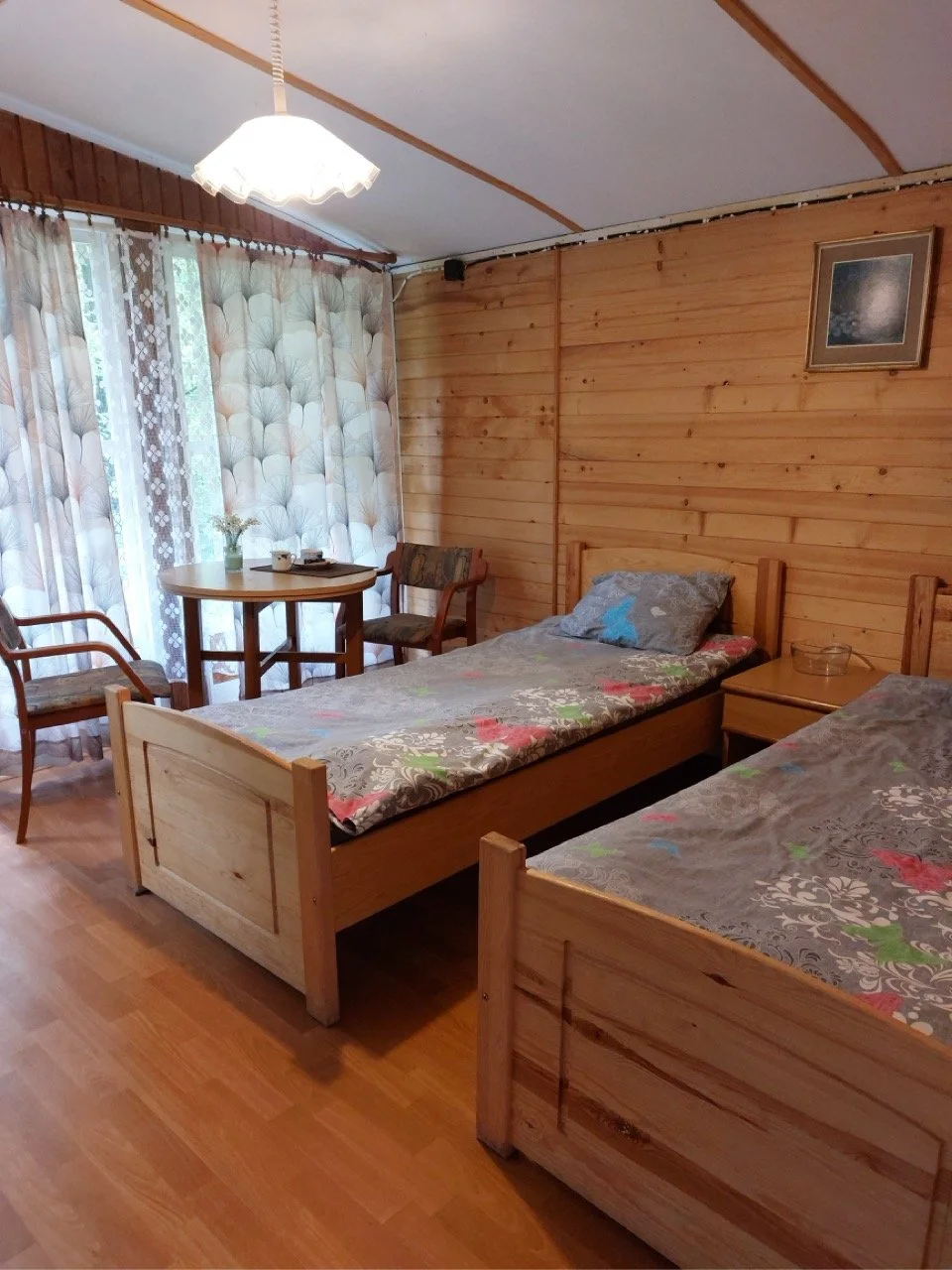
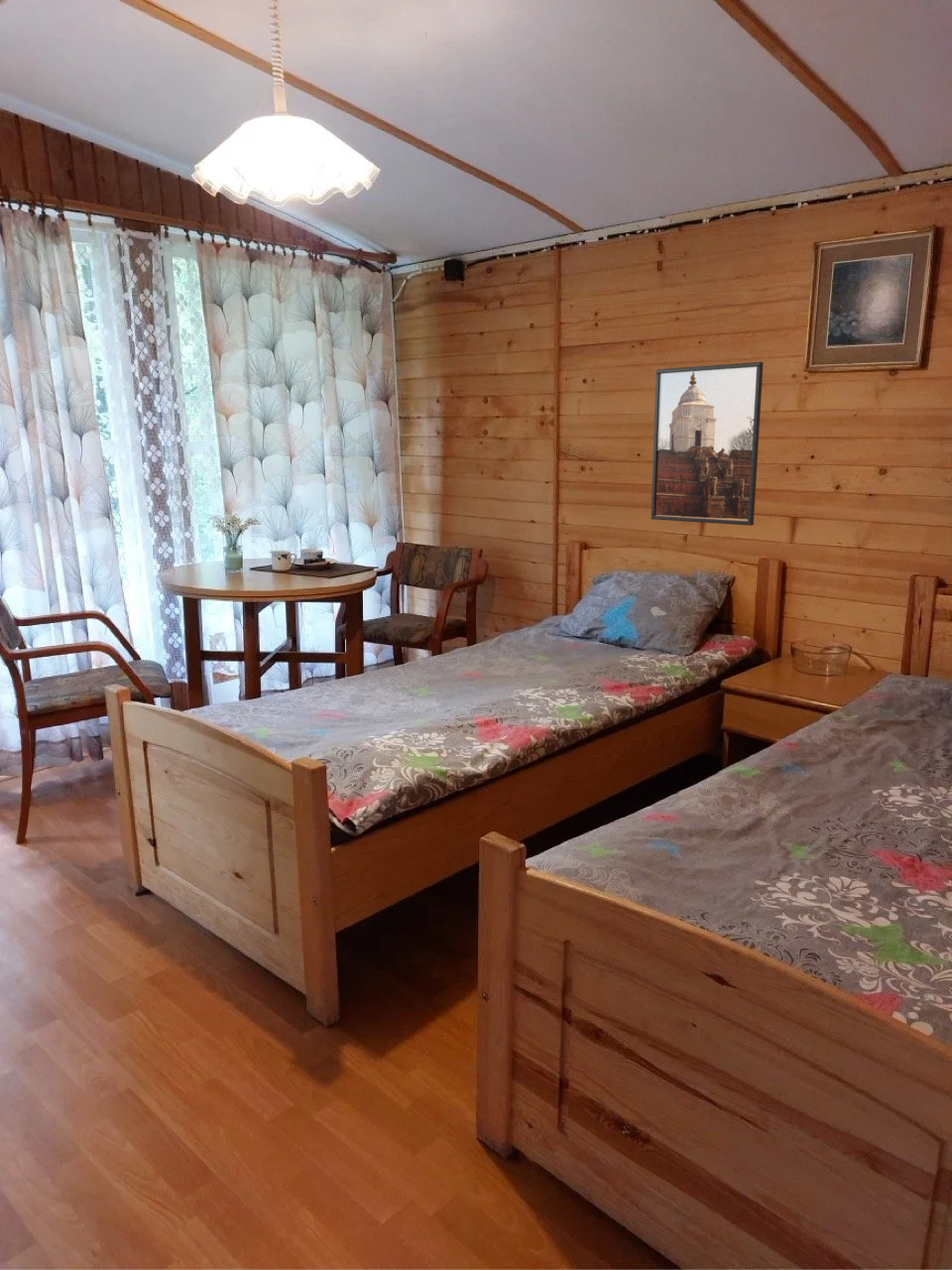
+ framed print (703, 444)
